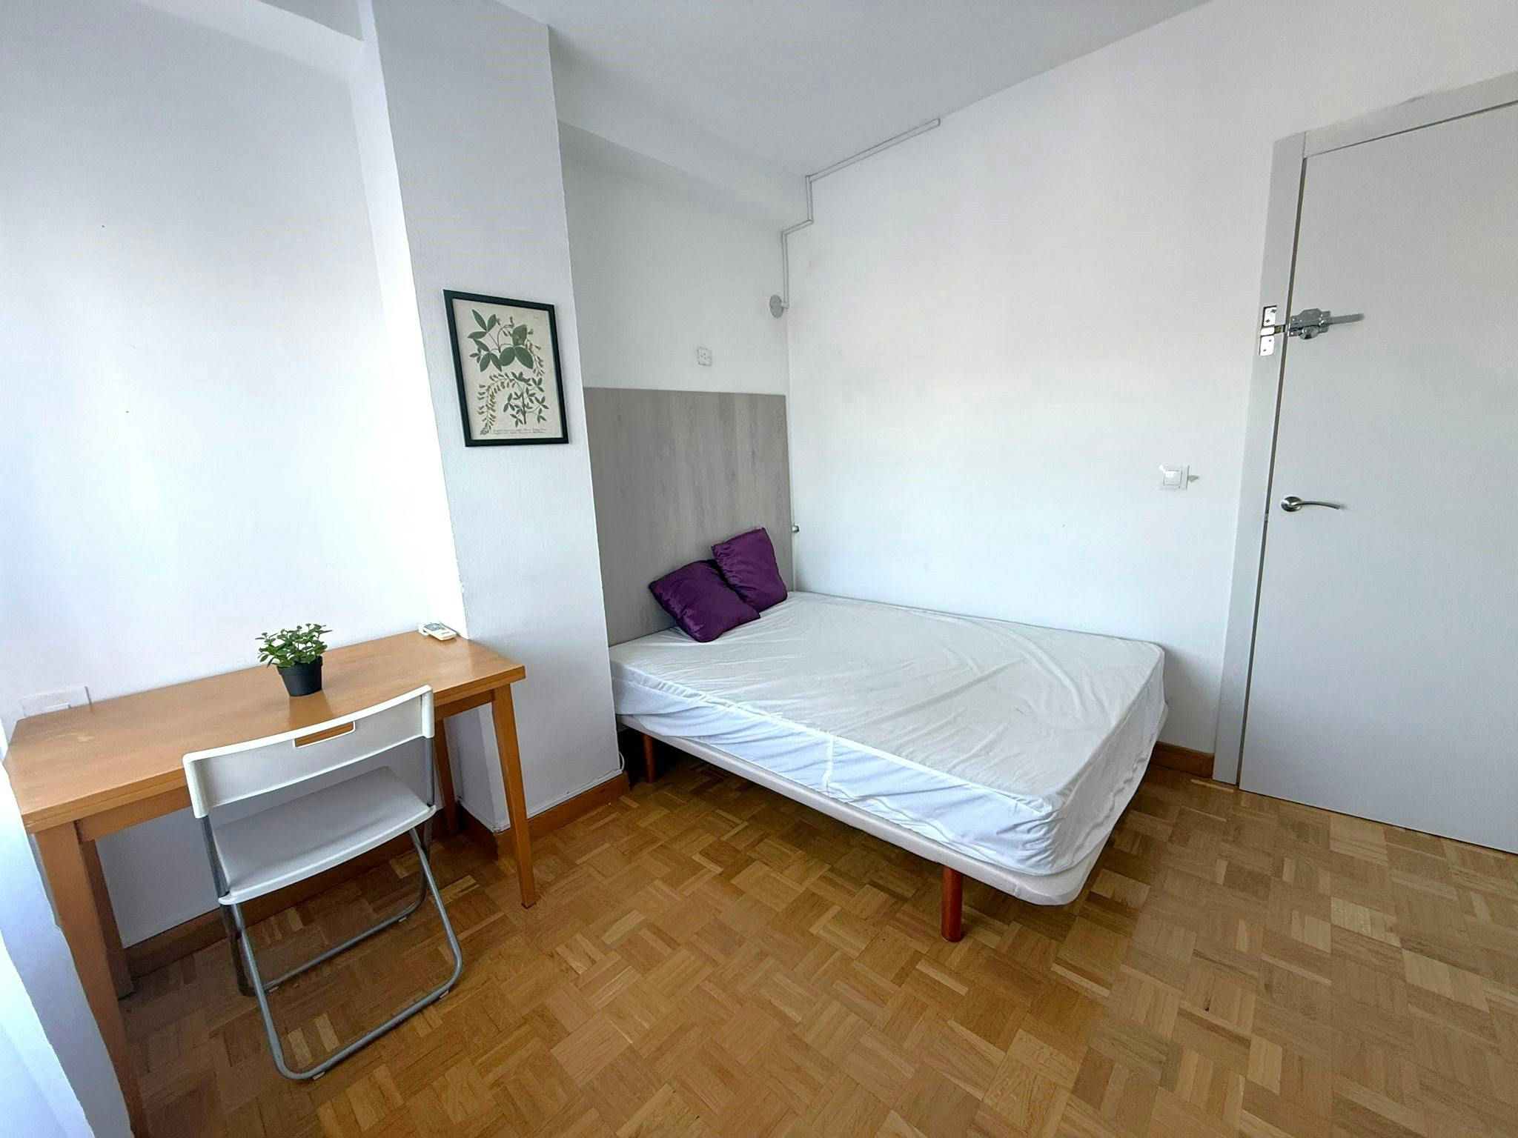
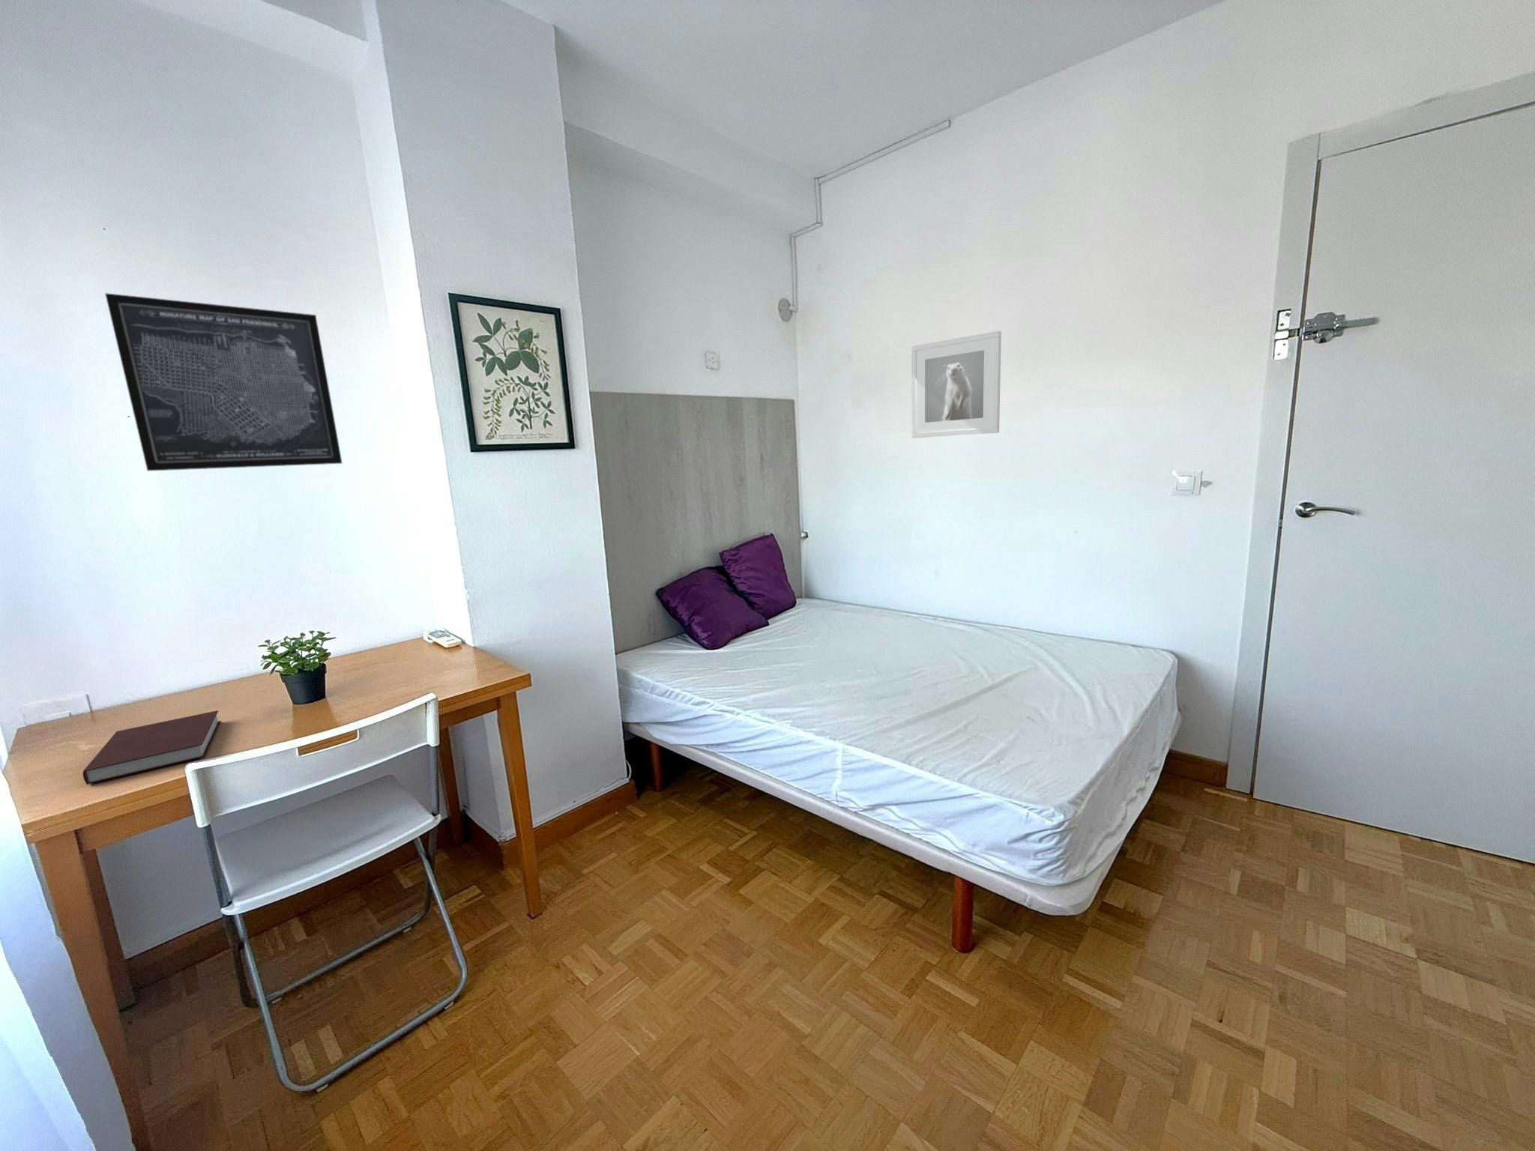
+ notebook (158, 744)
+ wall art (236, 387)
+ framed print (954, 387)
